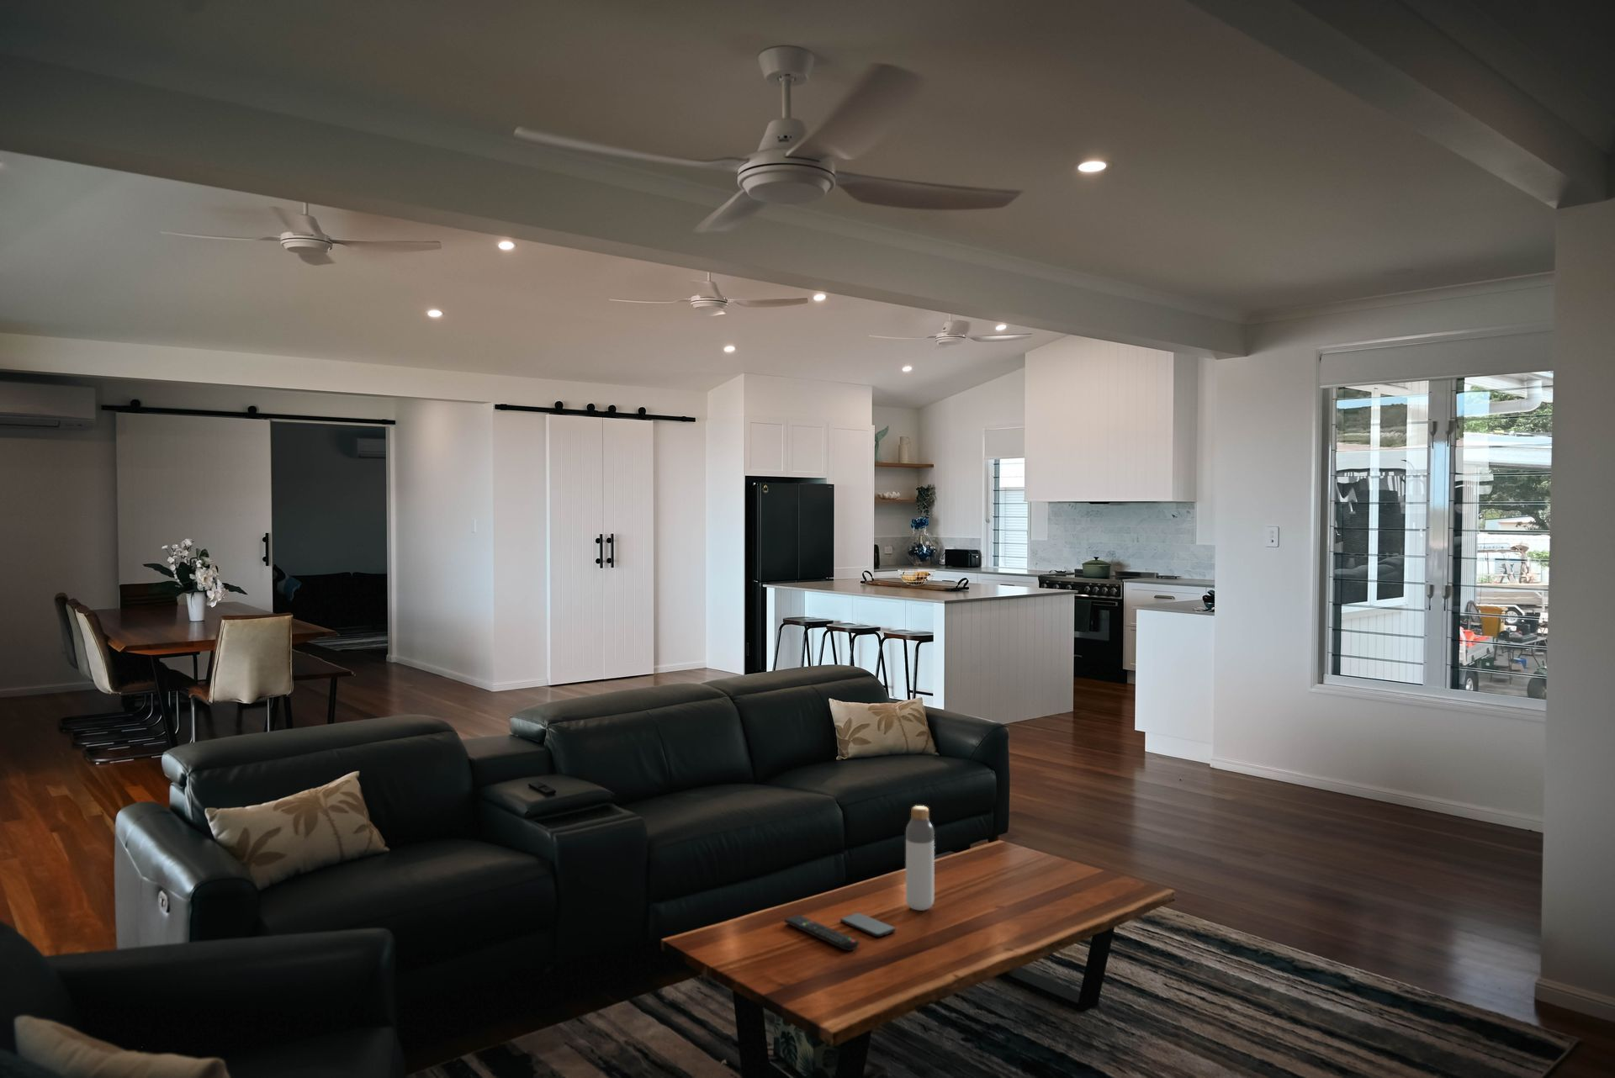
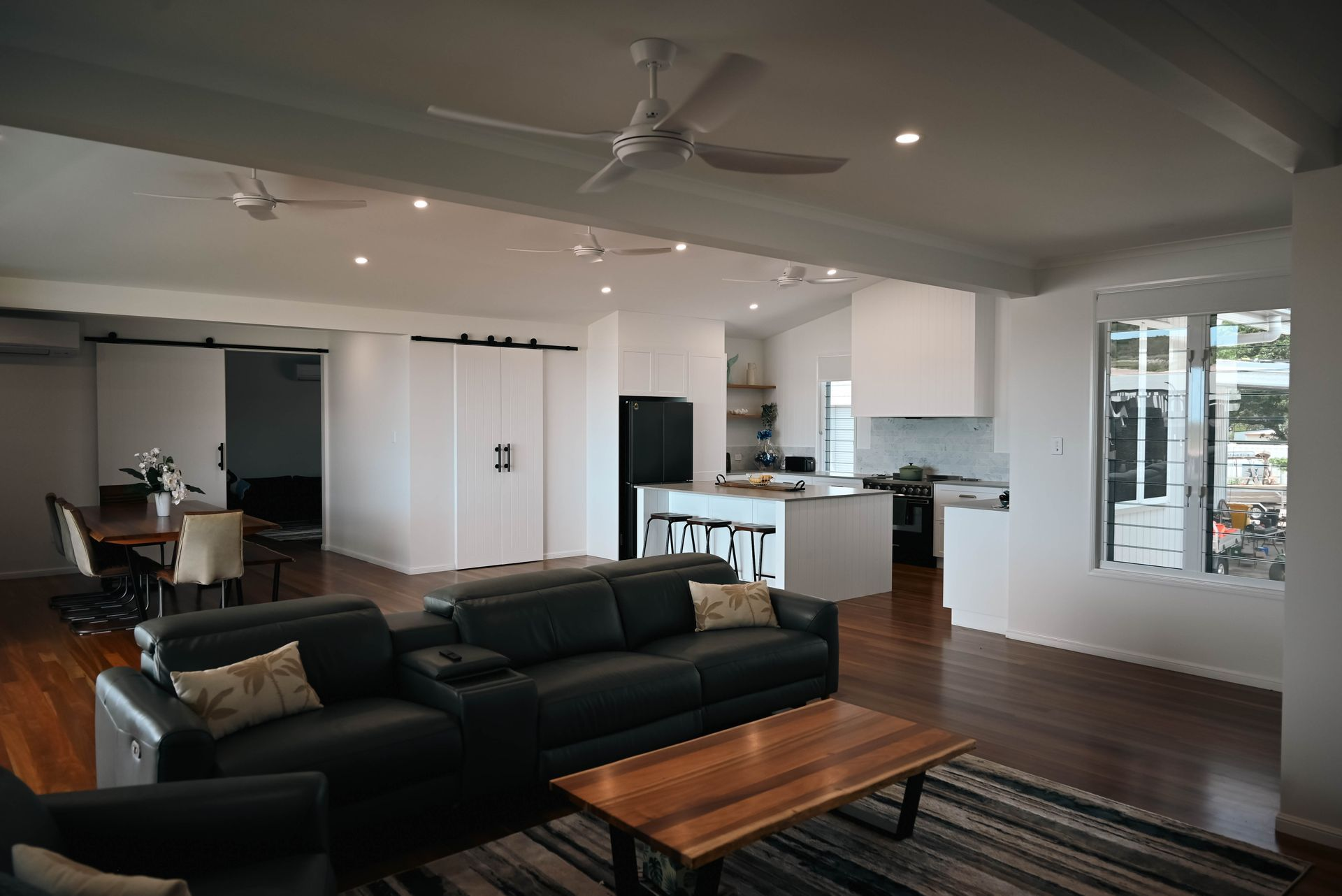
- remote control (821, 932)
- bottle (919, 857)
- smartphone (868, 924)
